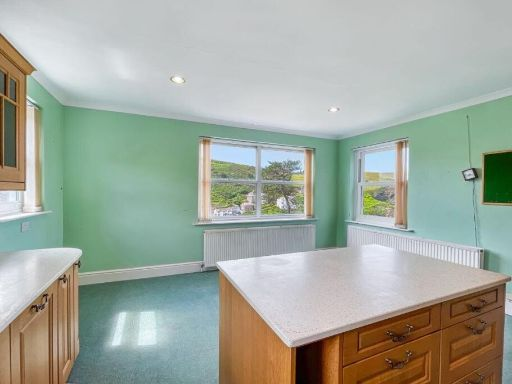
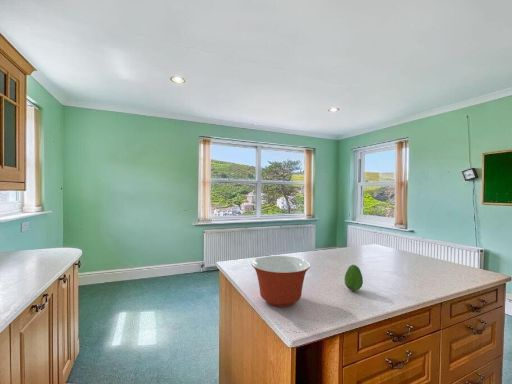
+ fruit (353, 277)
+ mixing bowl (280, 281)
